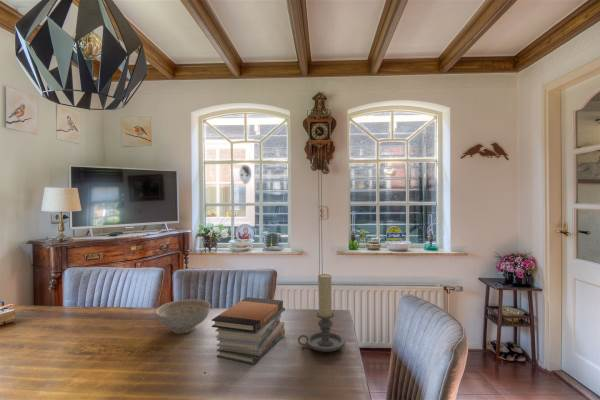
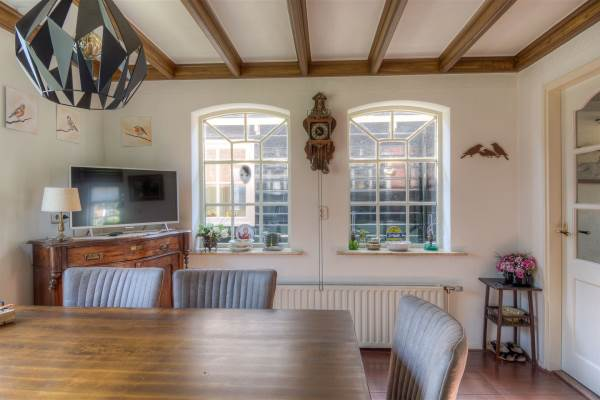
- decorative bowl (184, 318)
- candle holder (321, 309)
- book stack (251, 327)
